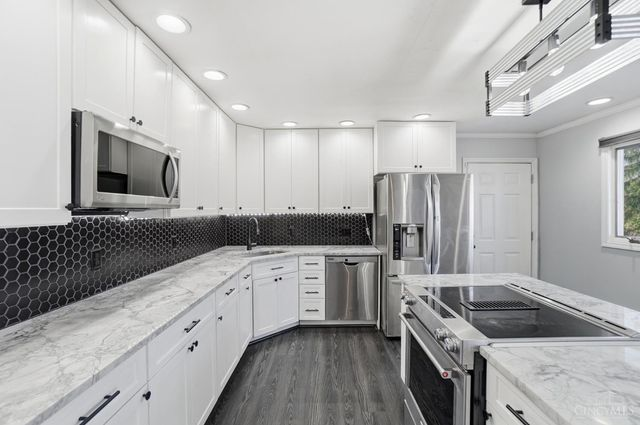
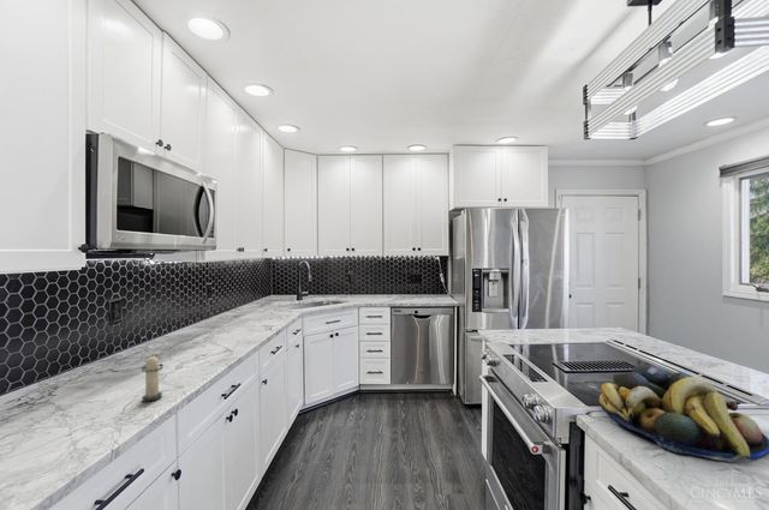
+ candle (151, 376)
+ fruit bowl (676, 398)
